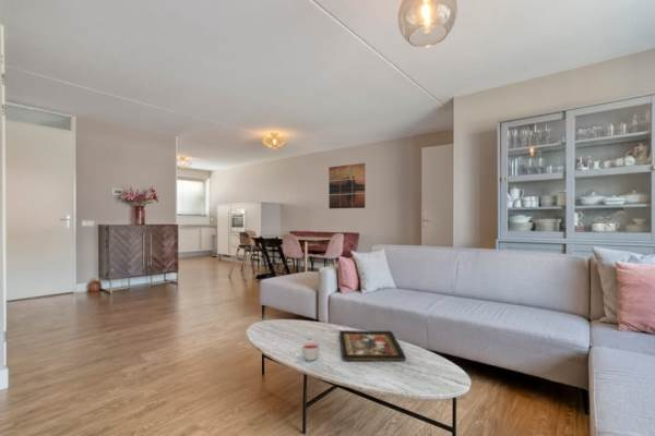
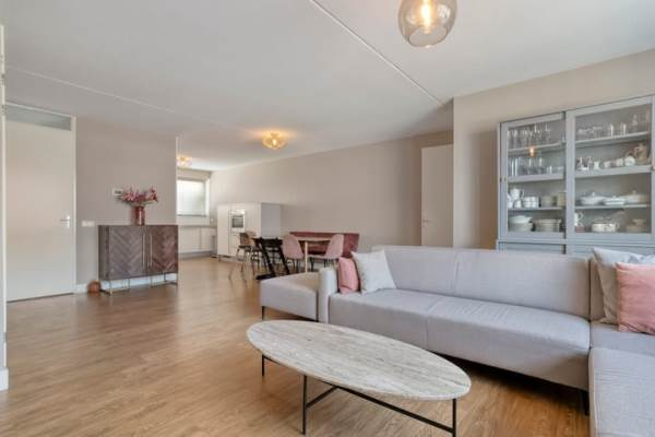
- candle (310, 351)
- decorative tray (369, 343)
- wall art (346, 186)
